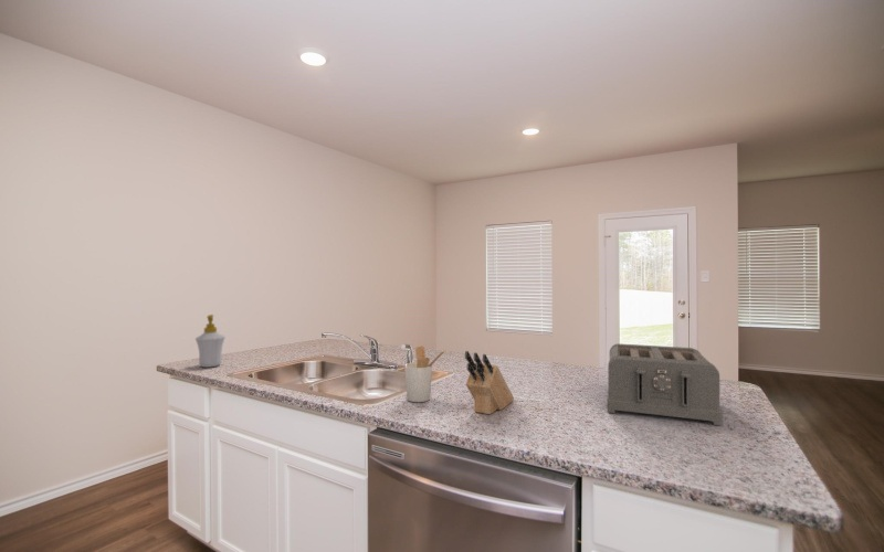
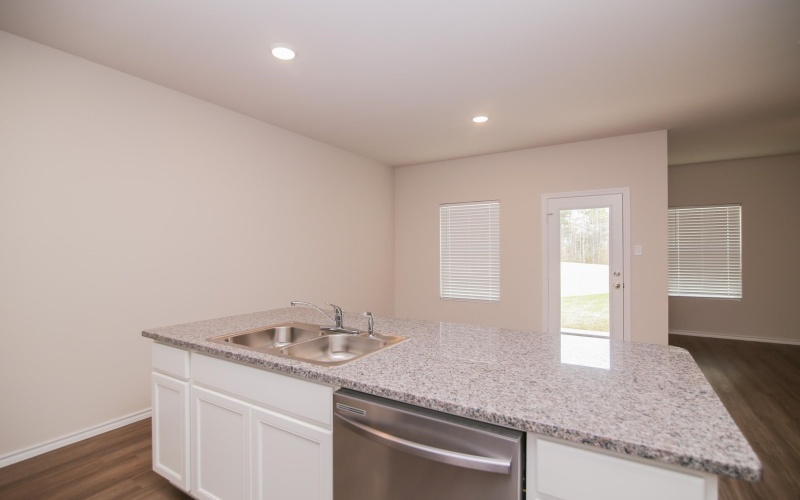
- knife block (488, 378)
- toaster (657, 379)
- soap bottle (210, 340)
- utensil holder (425, 373)
